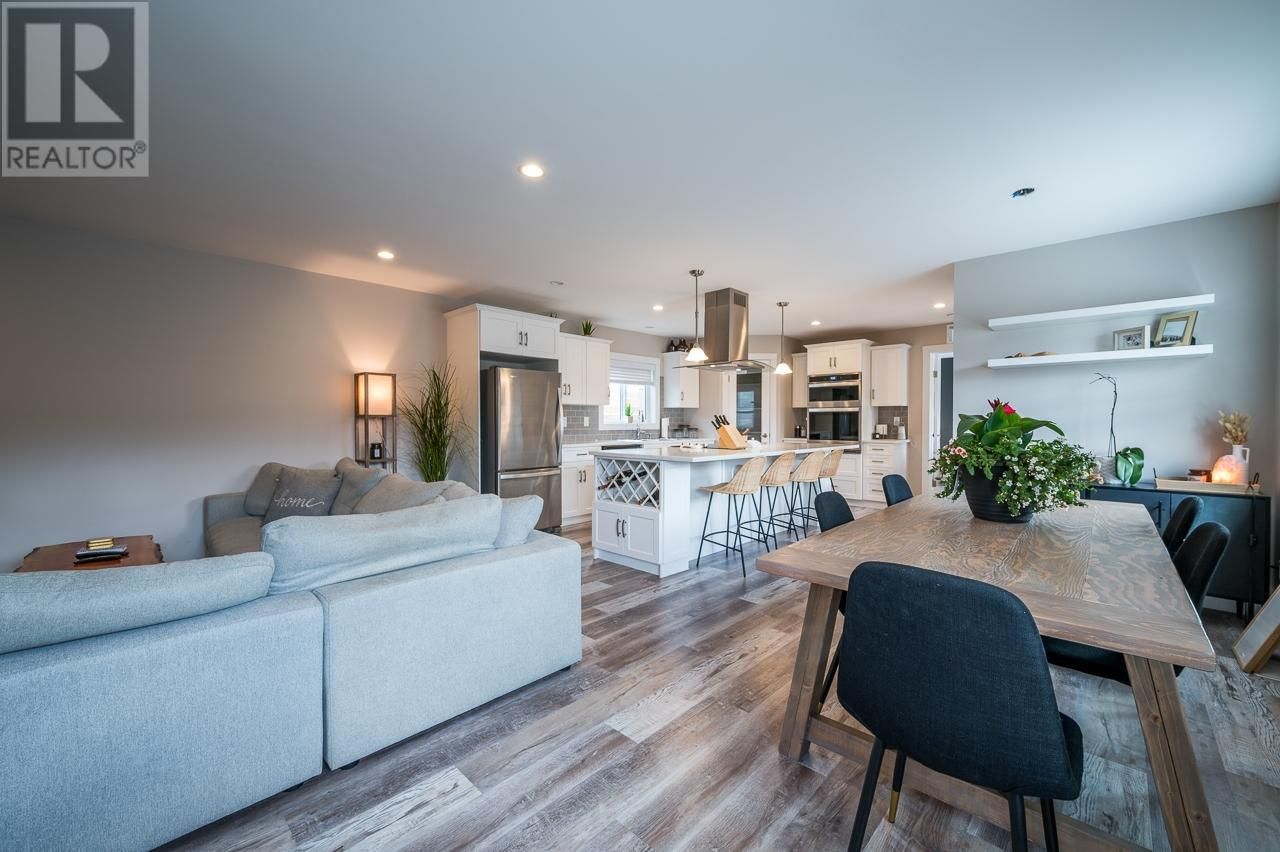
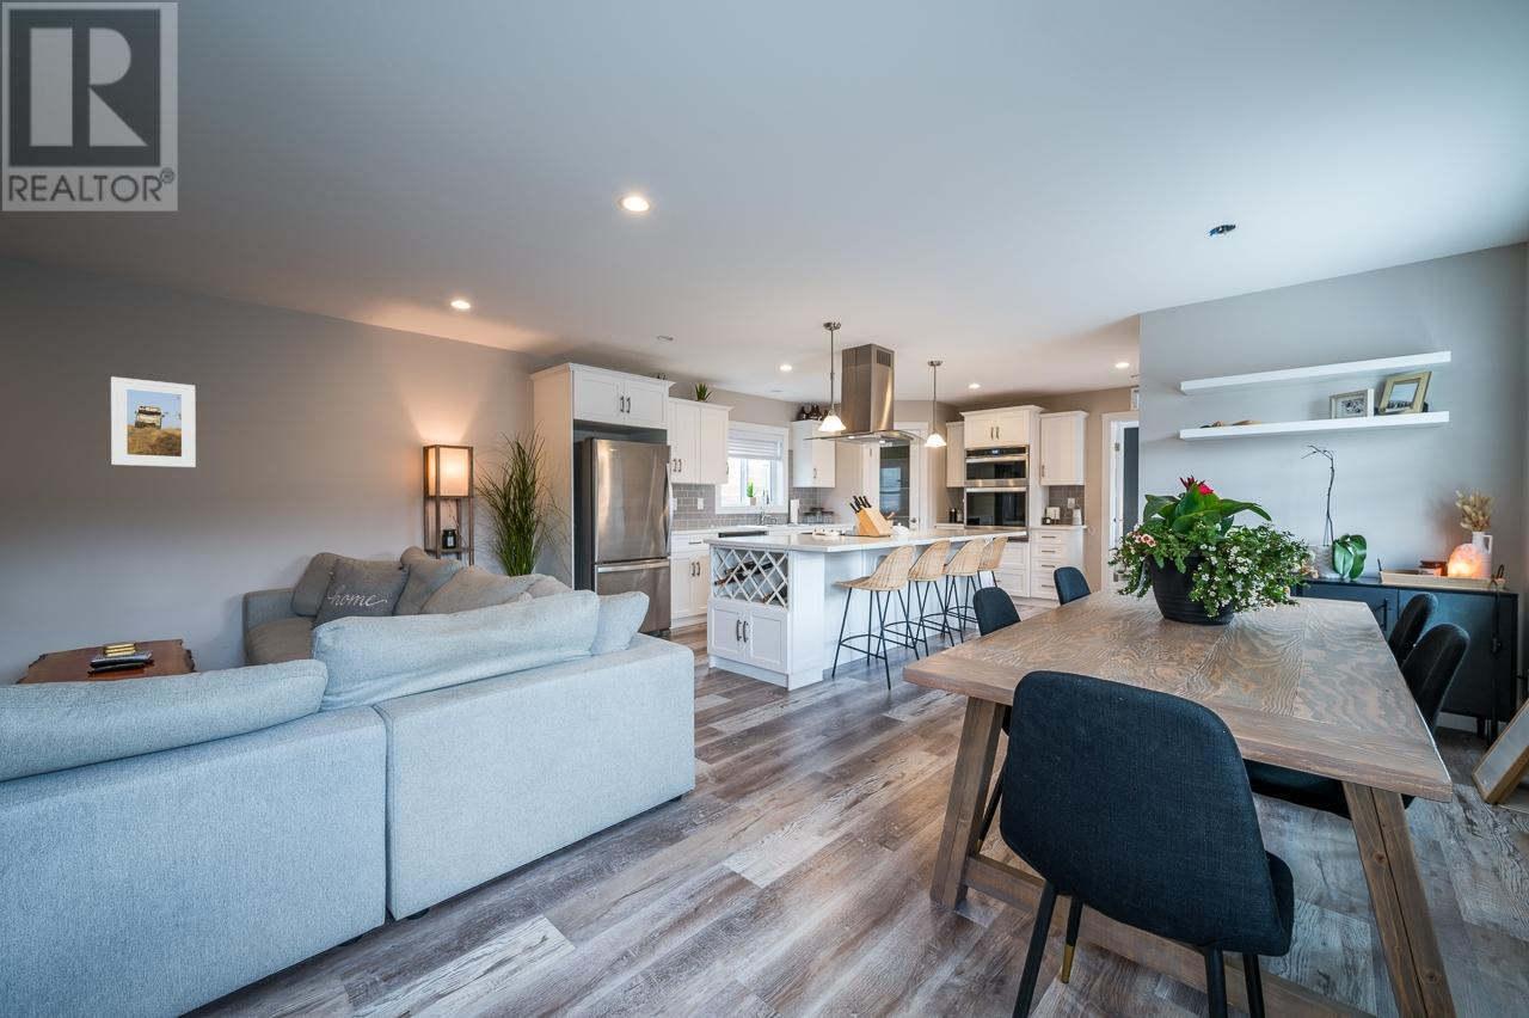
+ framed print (154, 423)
